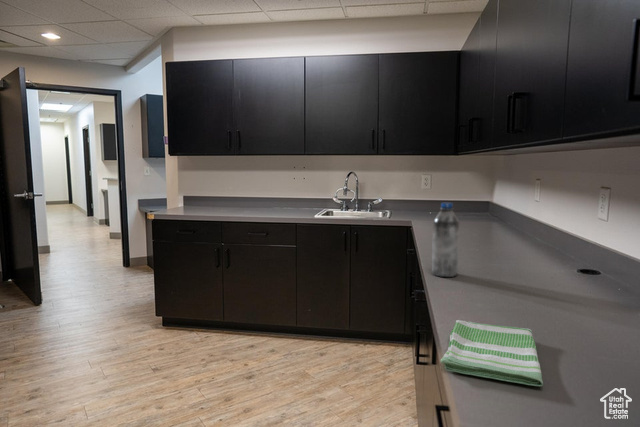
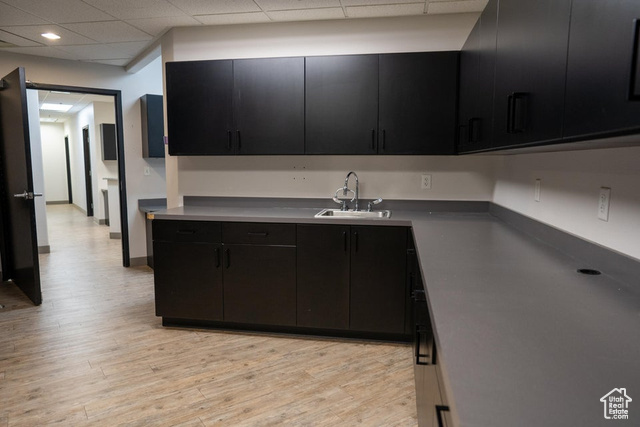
- dish towel (490, 347)
- water bottle (445, 238)
